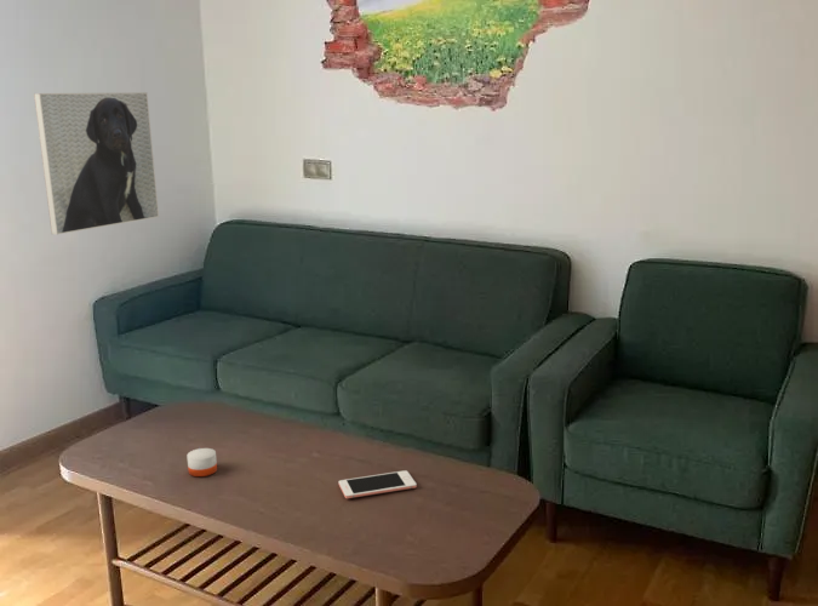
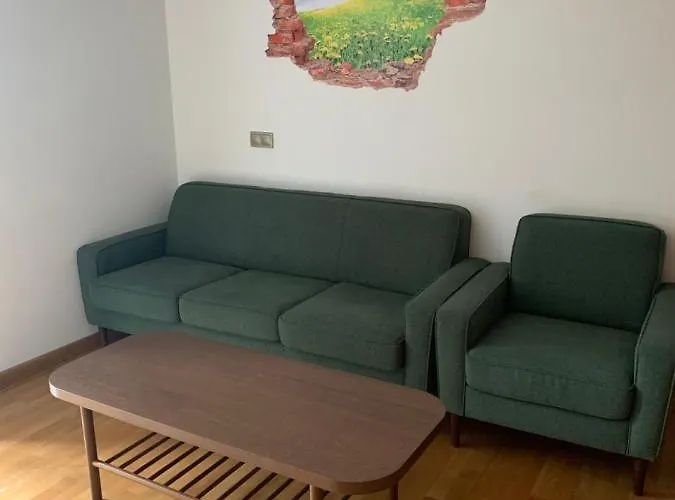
- candle (201, 452)
- cell phone (377, 484)
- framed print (101, 160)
